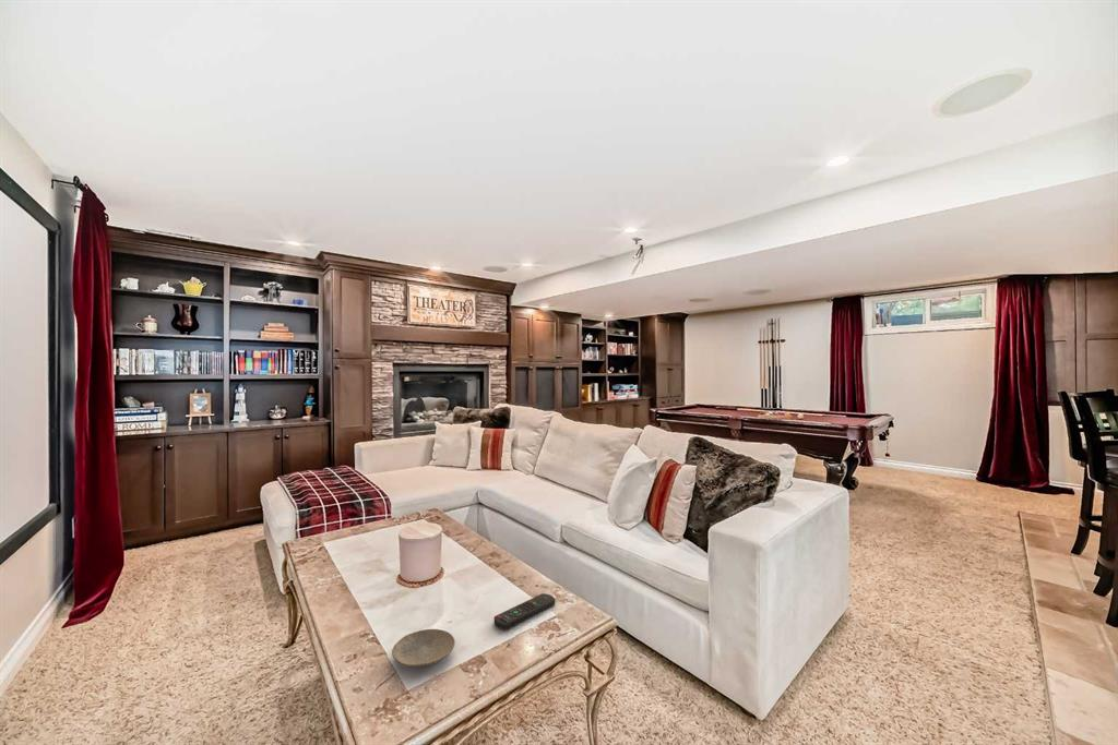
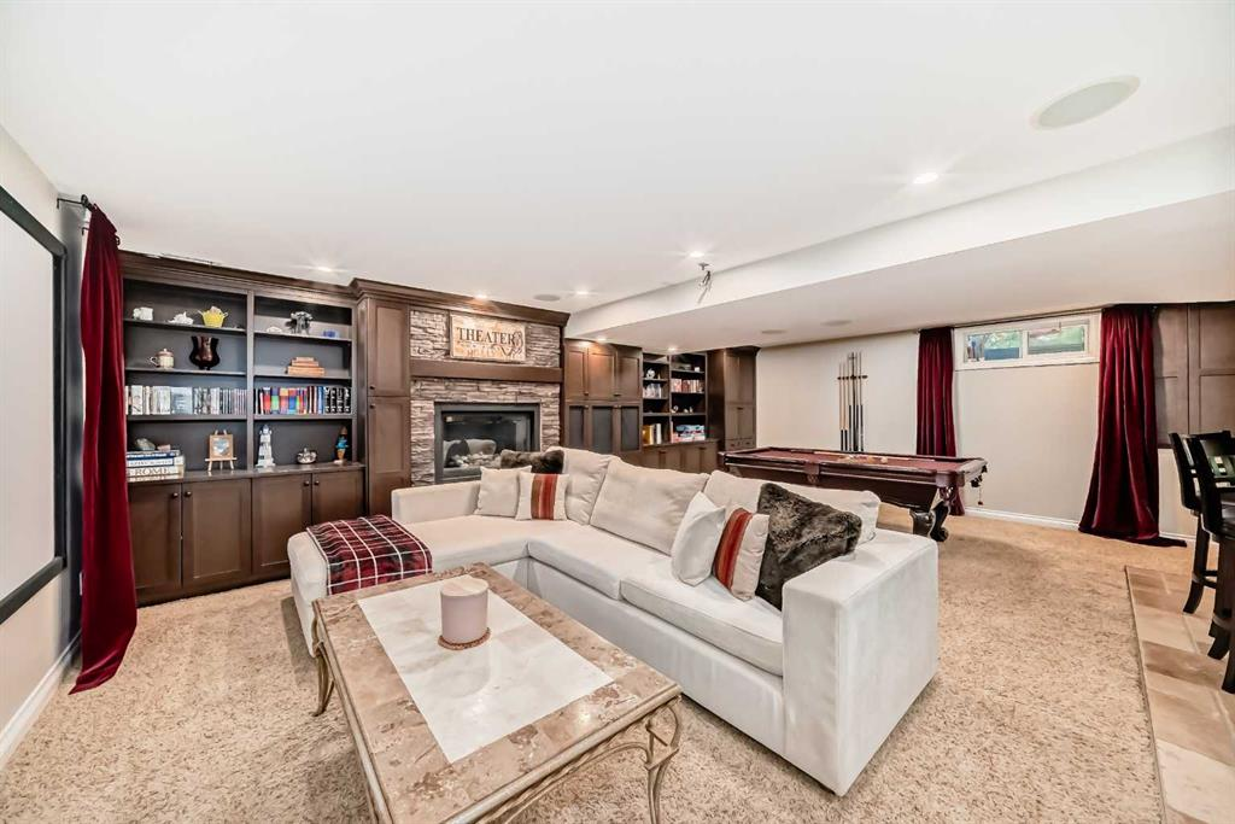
- plate (424, 650)
- remote control (525, 610)
